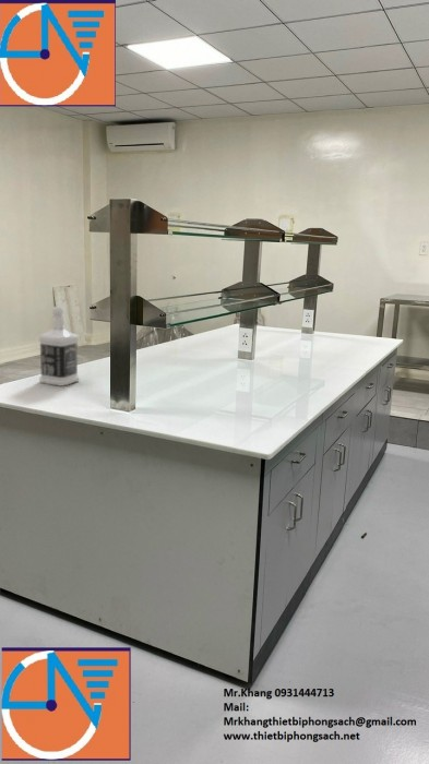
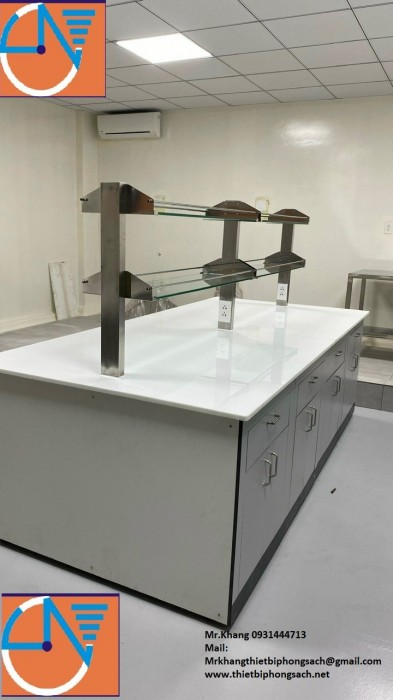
- bottle (58, 344)
